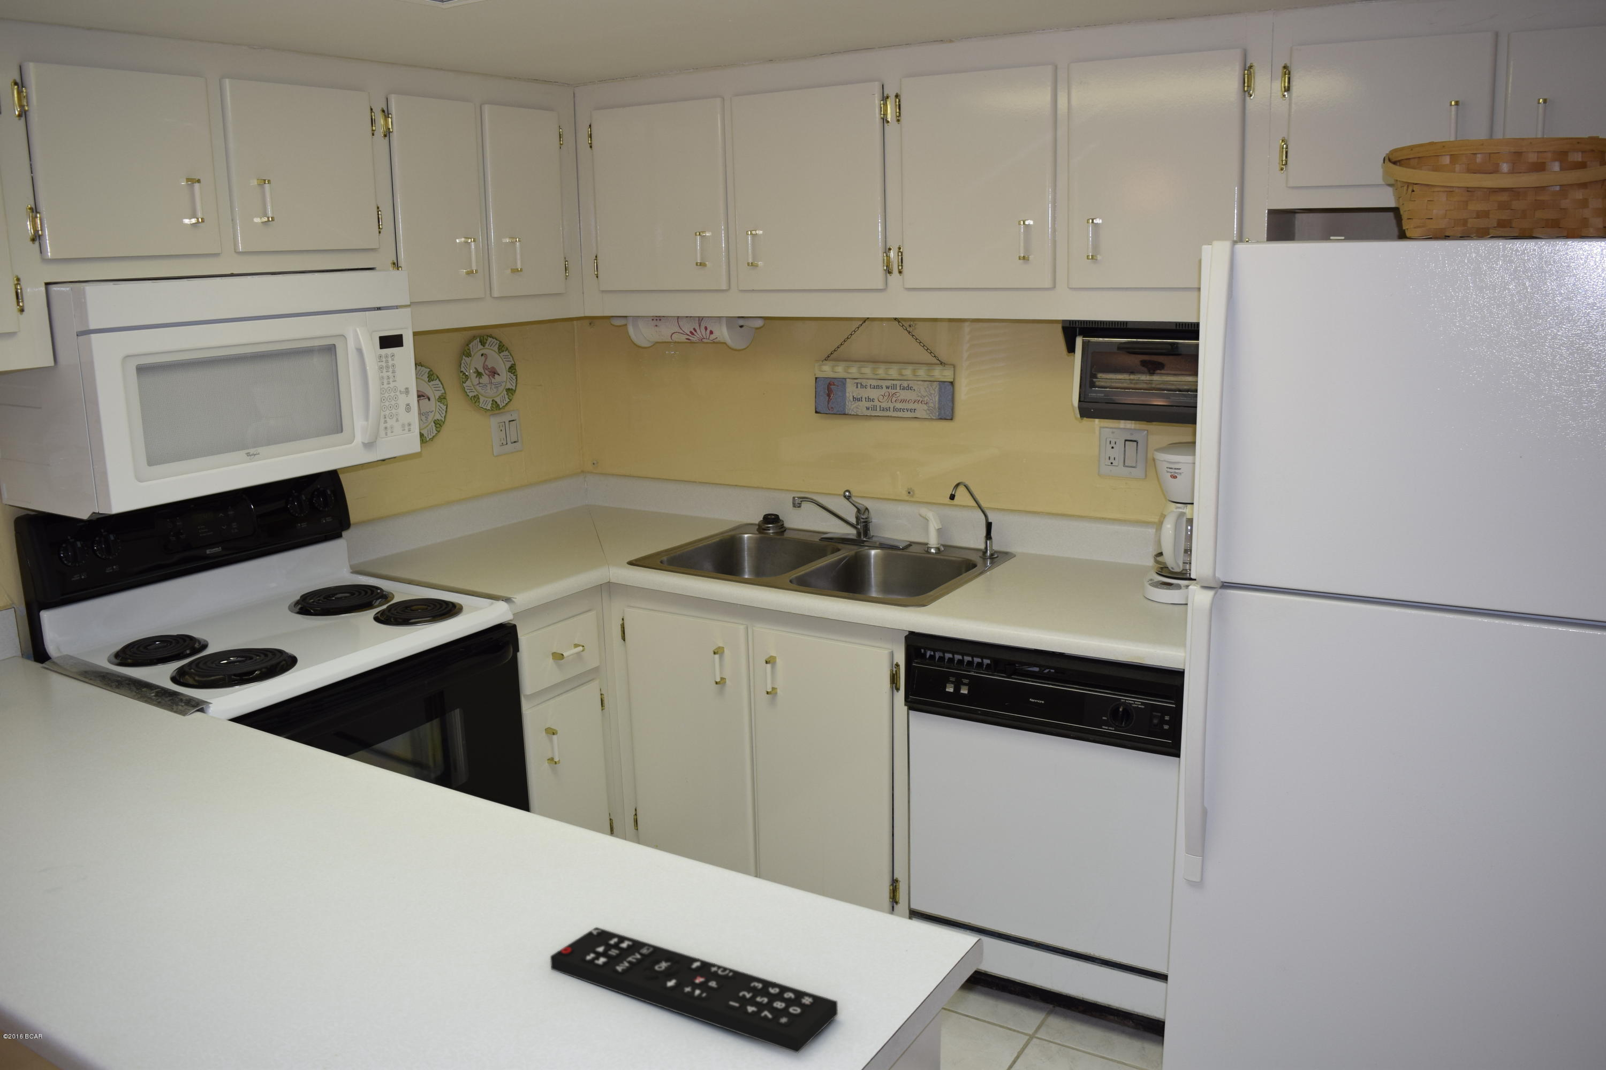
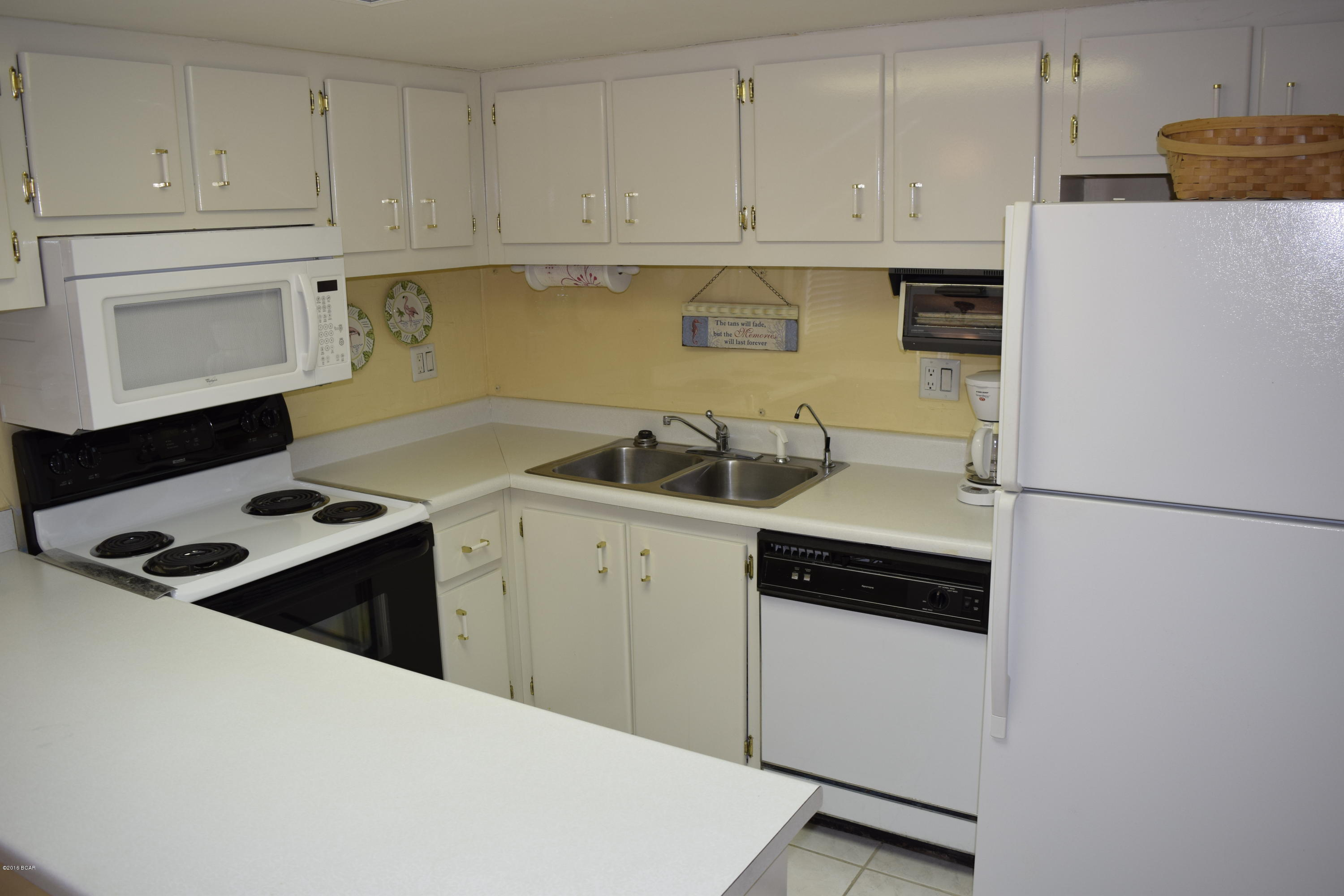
- remote control (687, 982)
